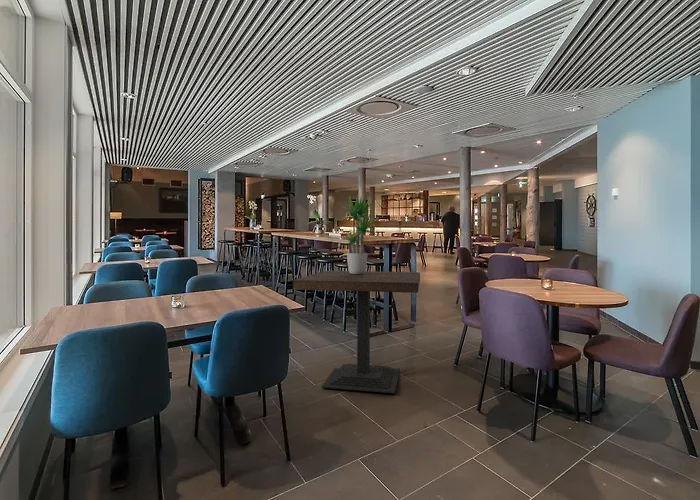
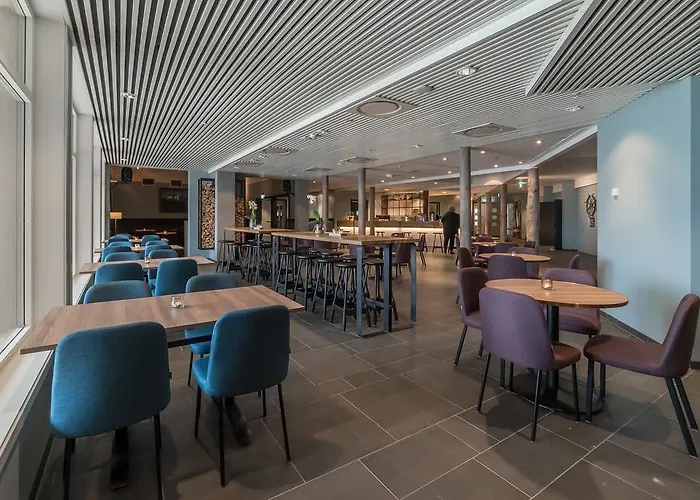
- dining table (363, 326)
- potted plant (359, 233)
